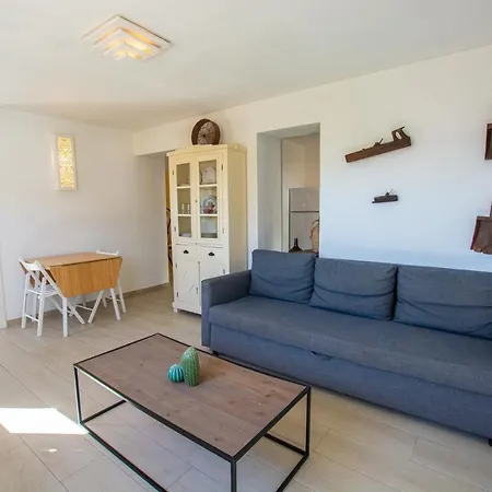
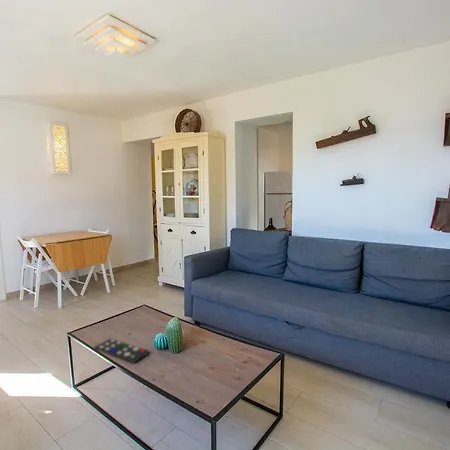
+ remote control (121, 349)
